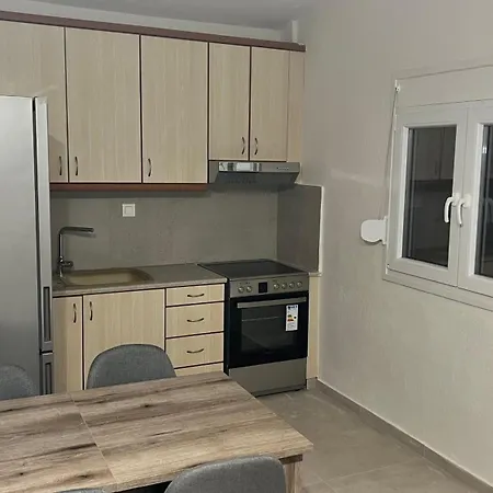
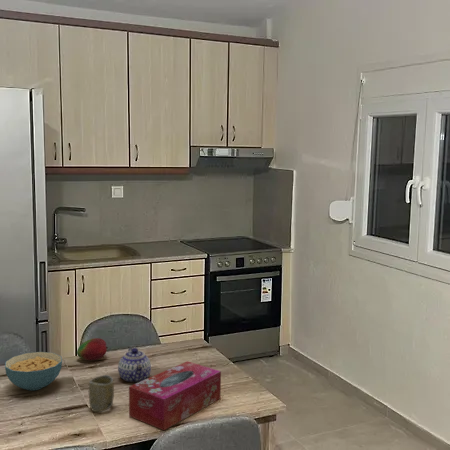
+ cup (101, 393)
+ teapot (134, 362)
+ cereal bowl (34, 374)
+ tissue box (176, 392)
+ fruit (92, 349)
